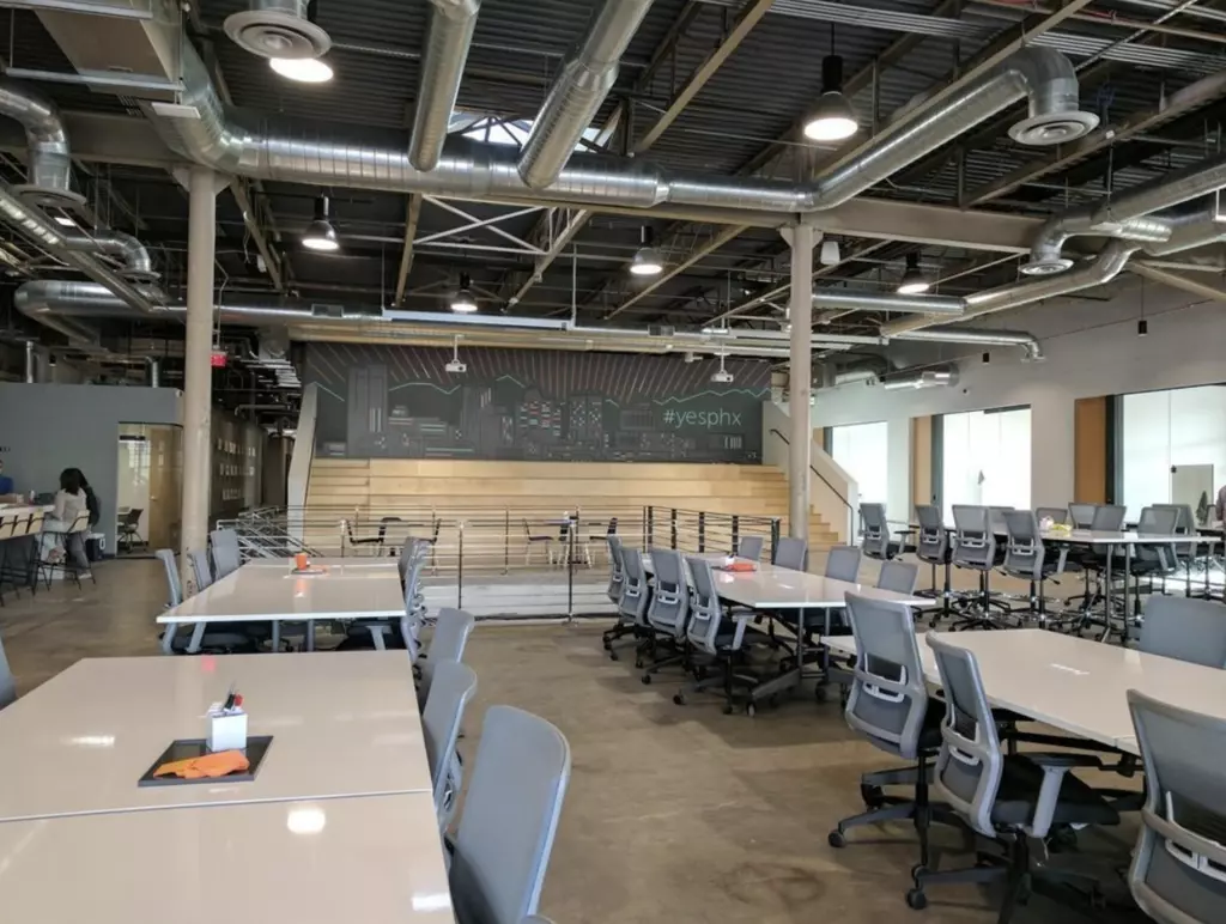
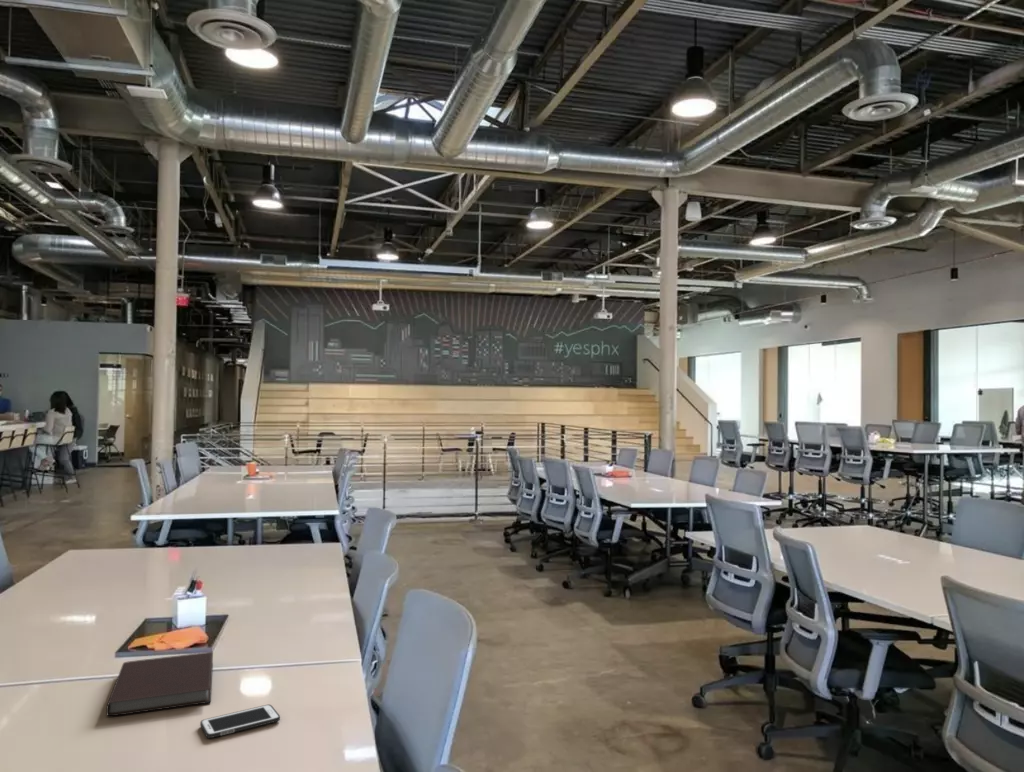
+ cell phone (240, 720)
+ notebook (164, 681)
